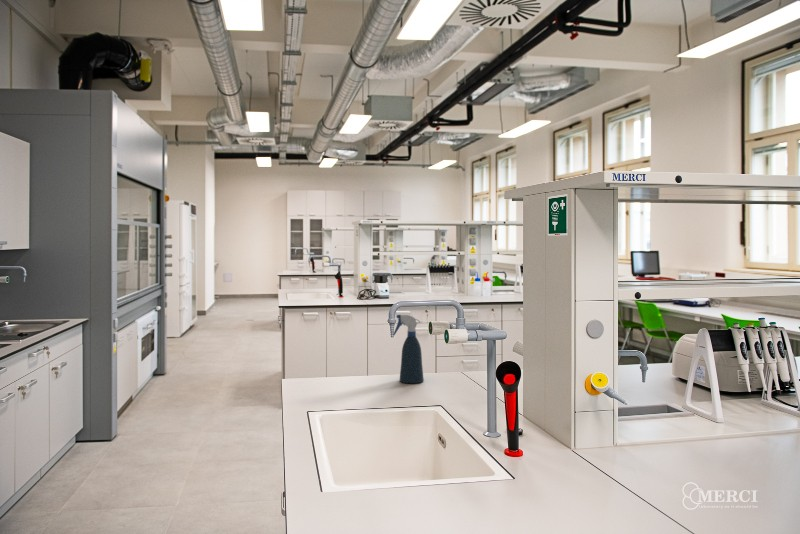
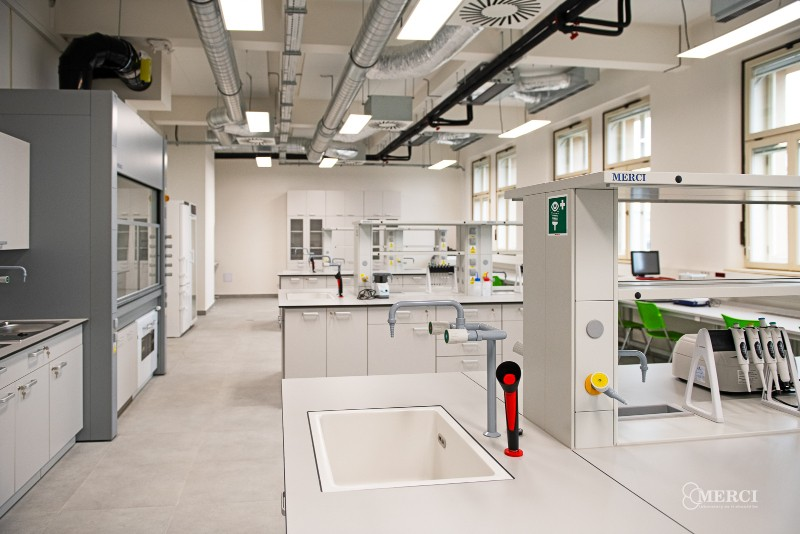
- spray bottle (410, 347)
